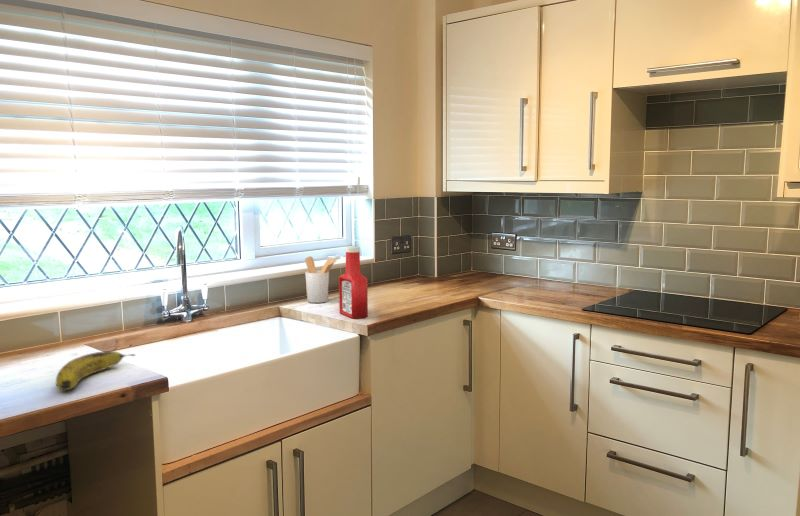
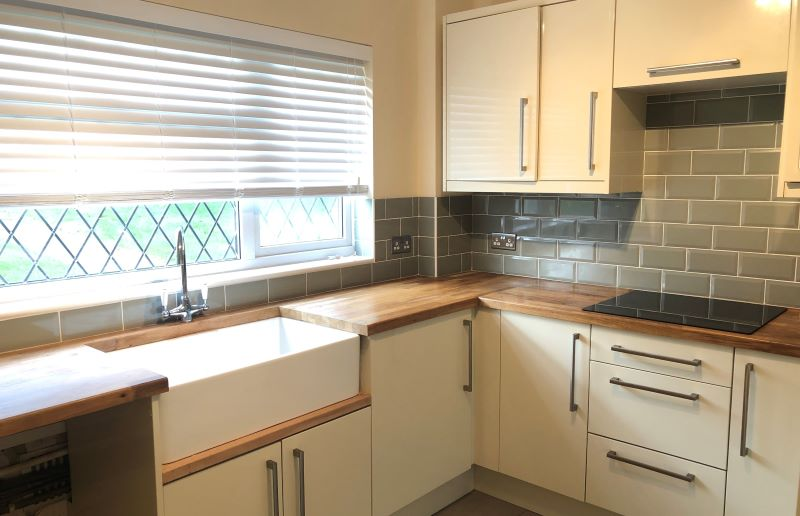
- soap bottle (353, 281)
- fruit (95, 369)
- utensil holder (322, 278)
